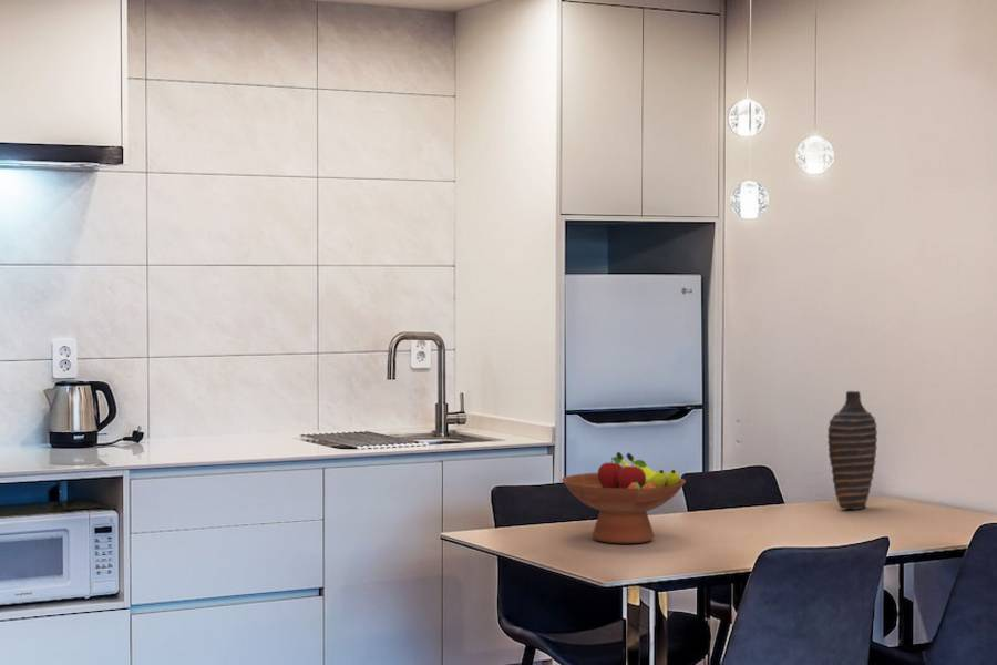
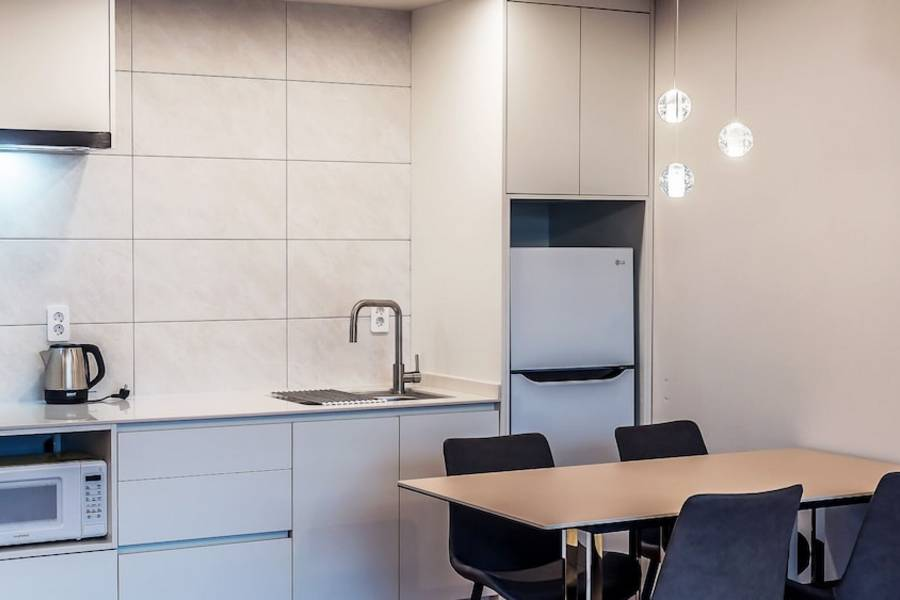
- decorative vase (852, 450)
- fruit bowl (623, 498)
